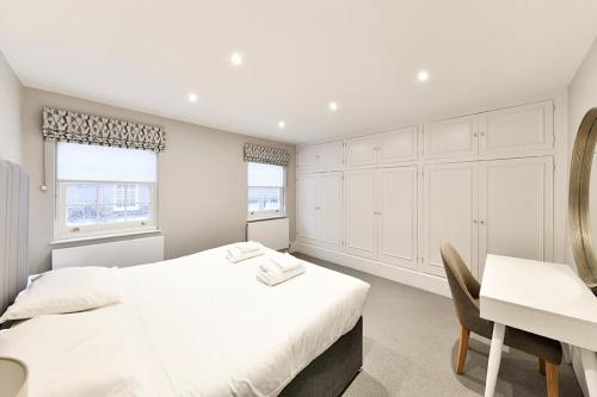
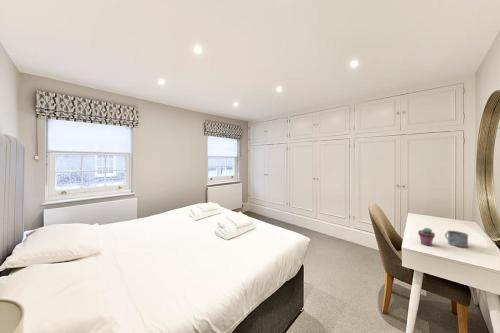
+ potted succulent (426, 235)
+ mug (456, 238)
